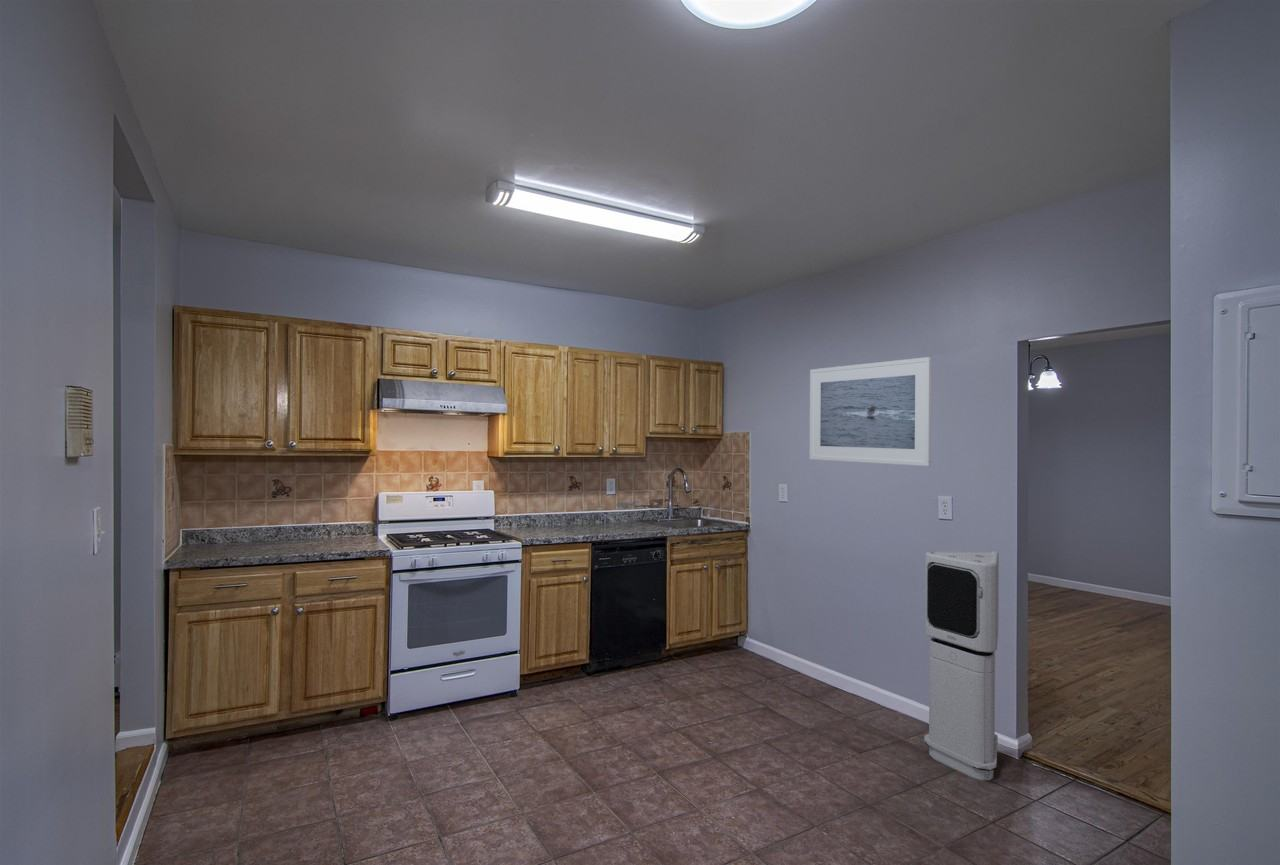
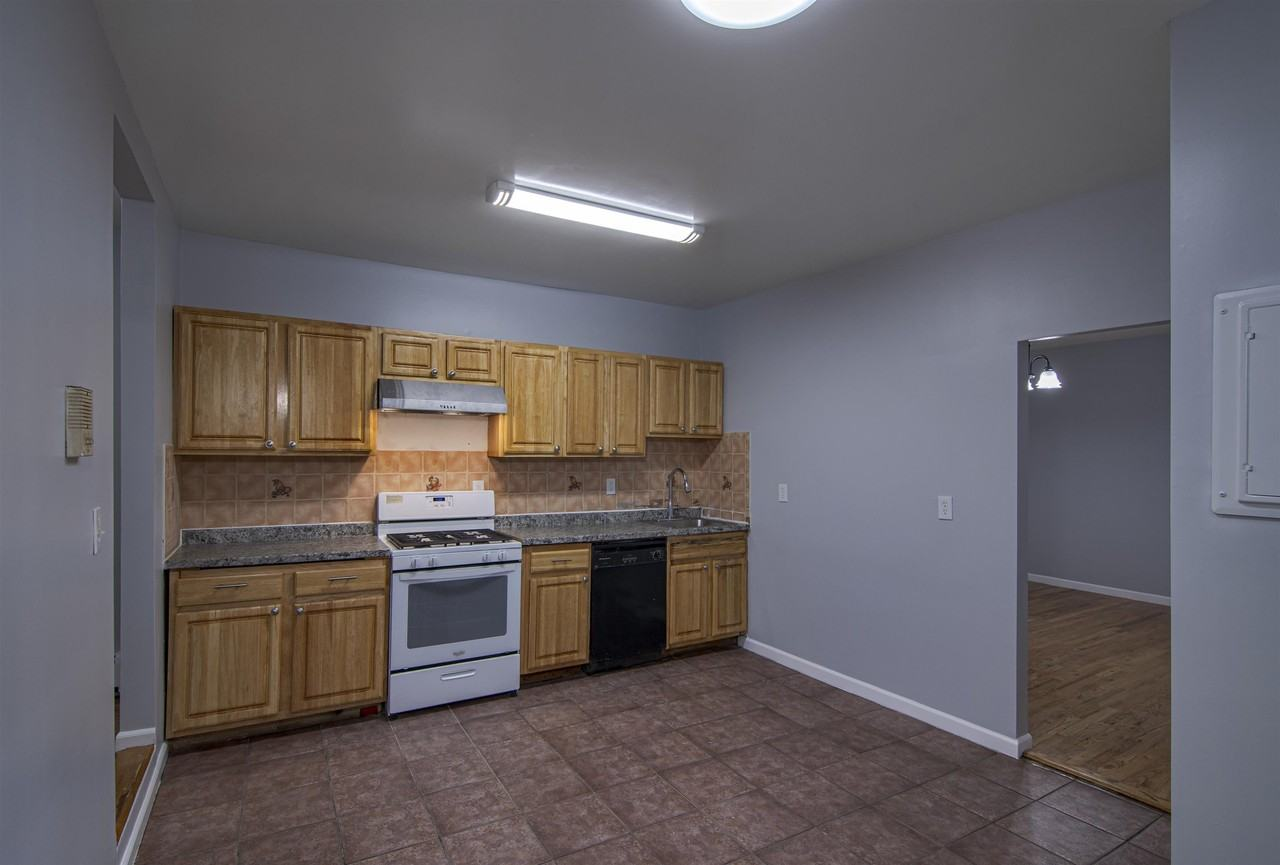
- air purifier (973, 657)
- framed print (864, 413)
